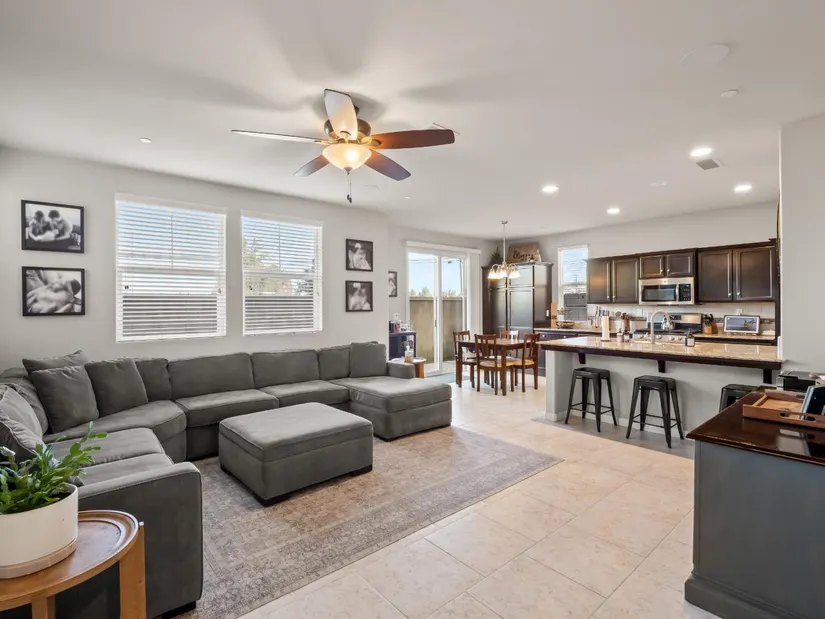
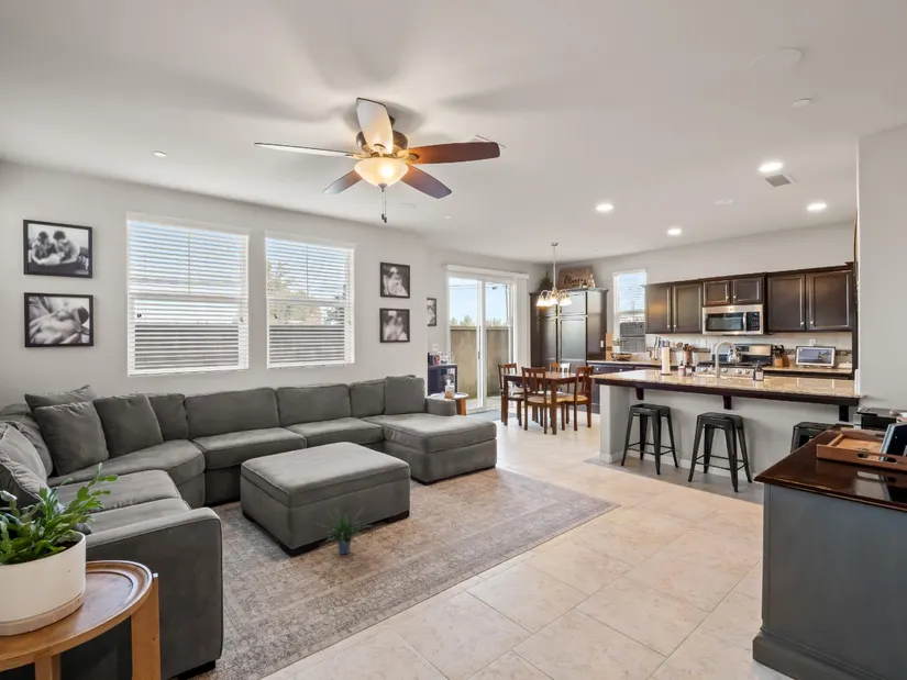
+ potted plant (342, 525)
